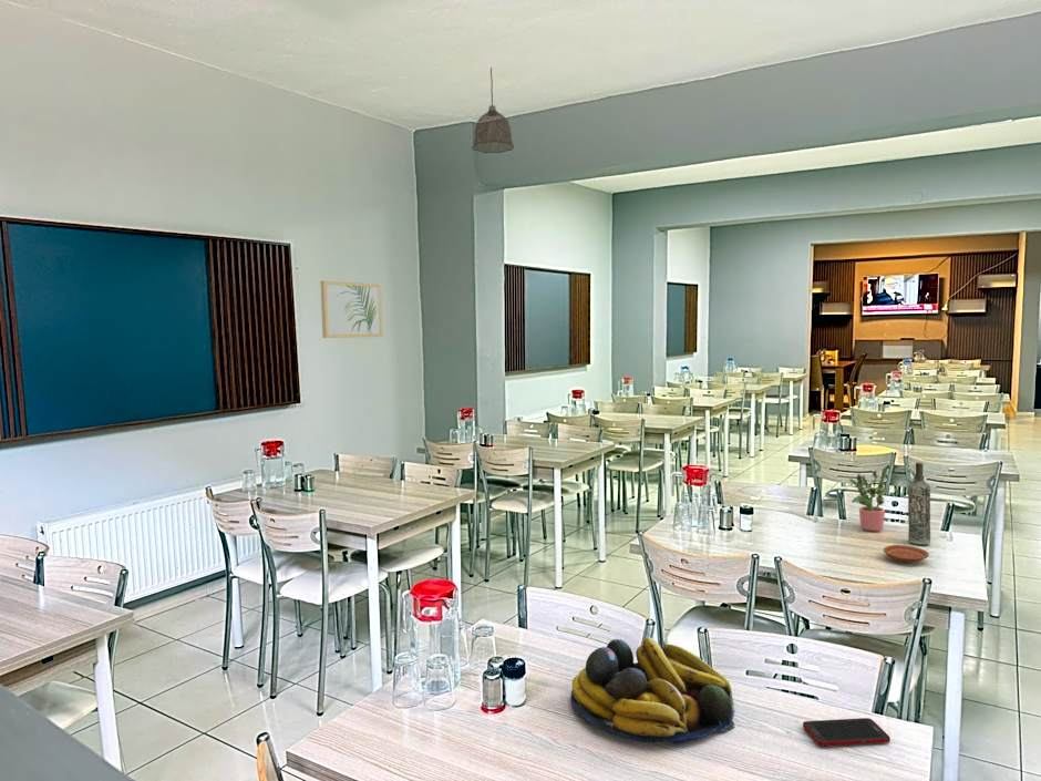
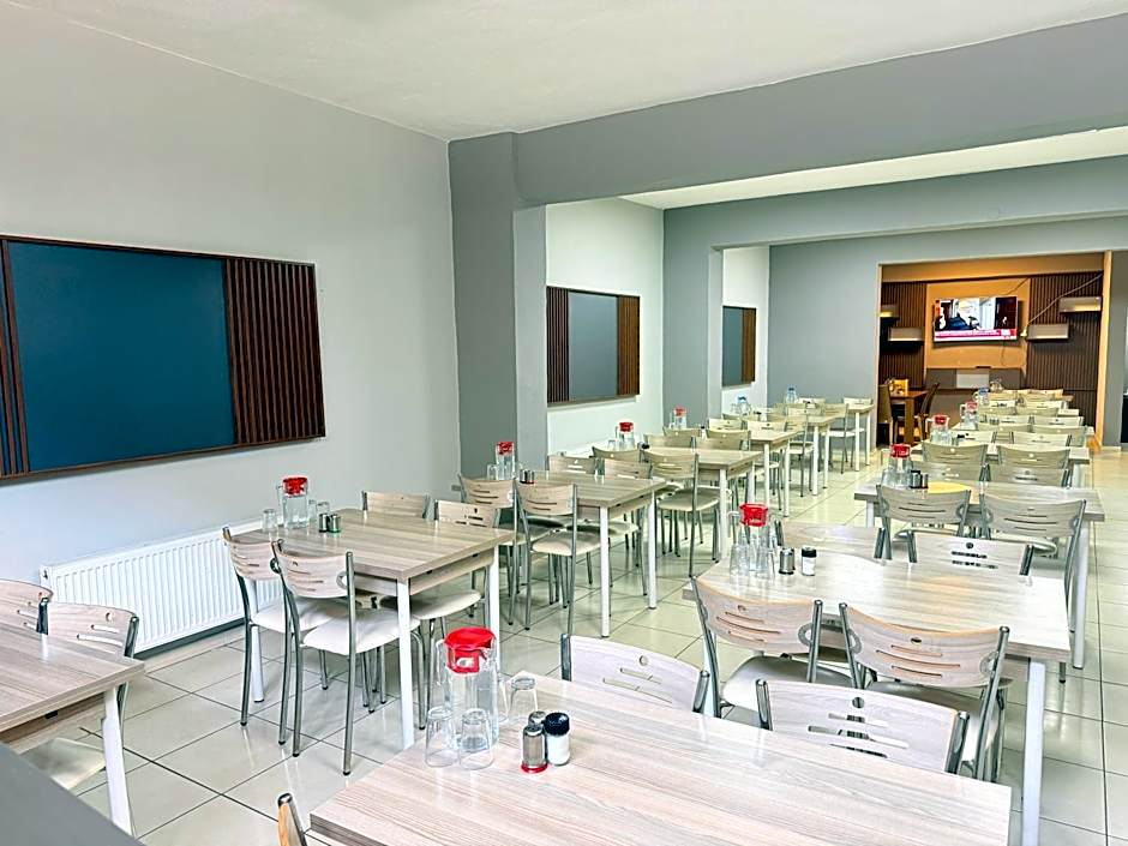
- cell phone (845, 731)
- bottle (919, 502)
- pendant lamp (492, 107)
- wall art (352, 310)
- potted plant (862, 497)
- fruit bowl (650, 674)
- plate (905, 555)
